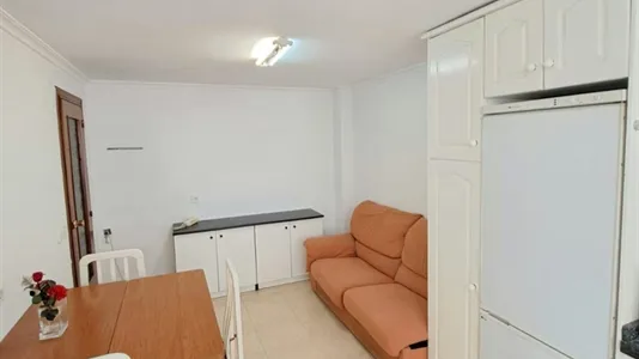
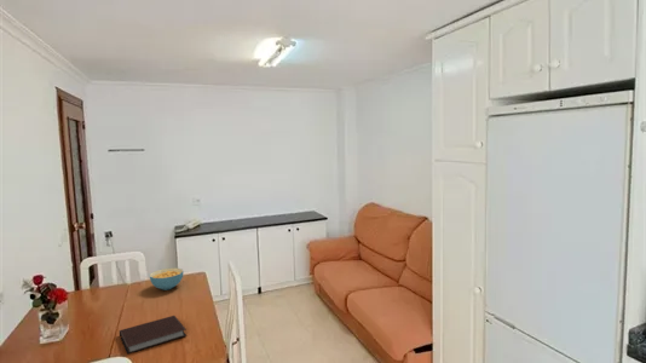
+ notebook (152, 332)
+ cereal bowl (167, 280)
